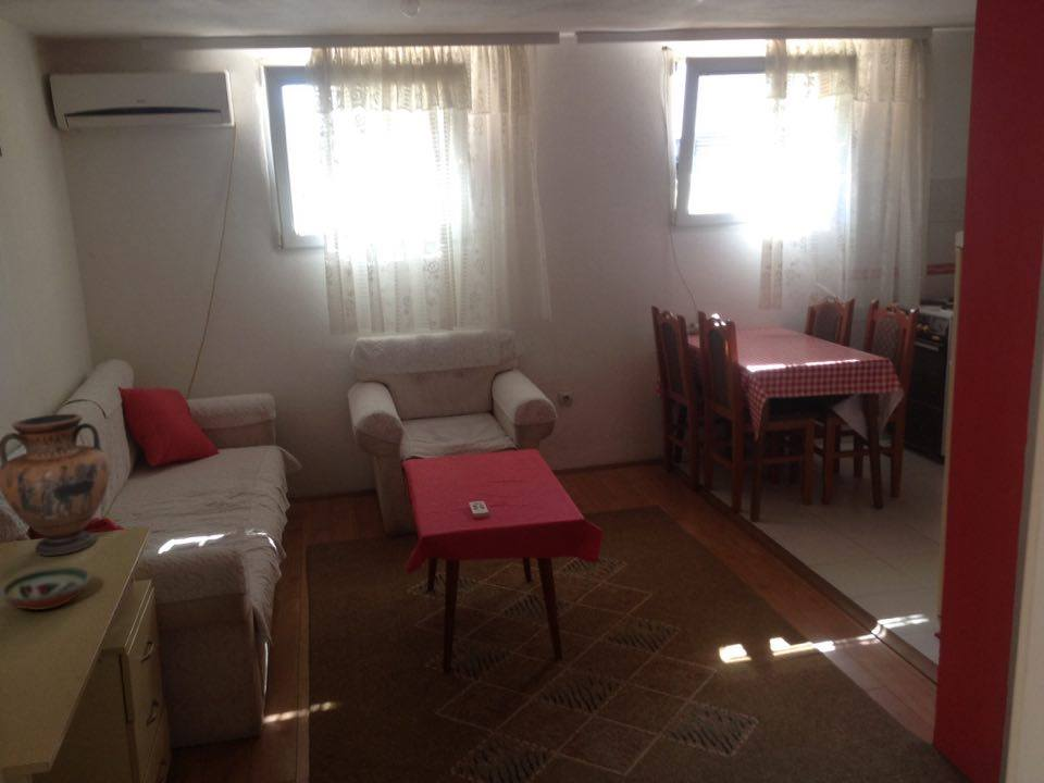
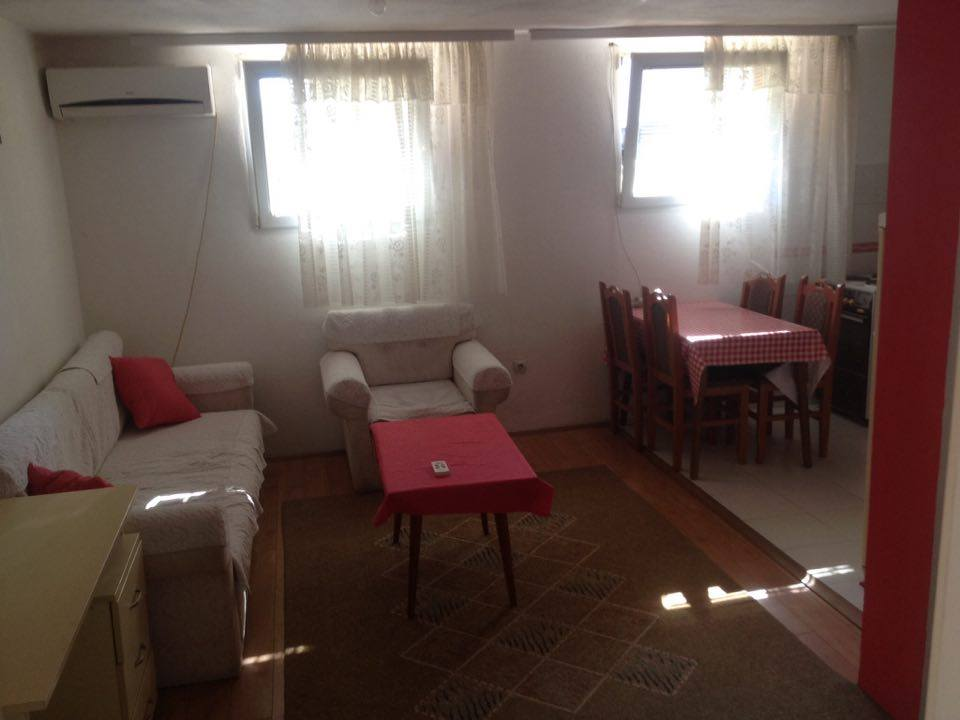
- decorative bowl (47, 592)
- vase (57, 483)
